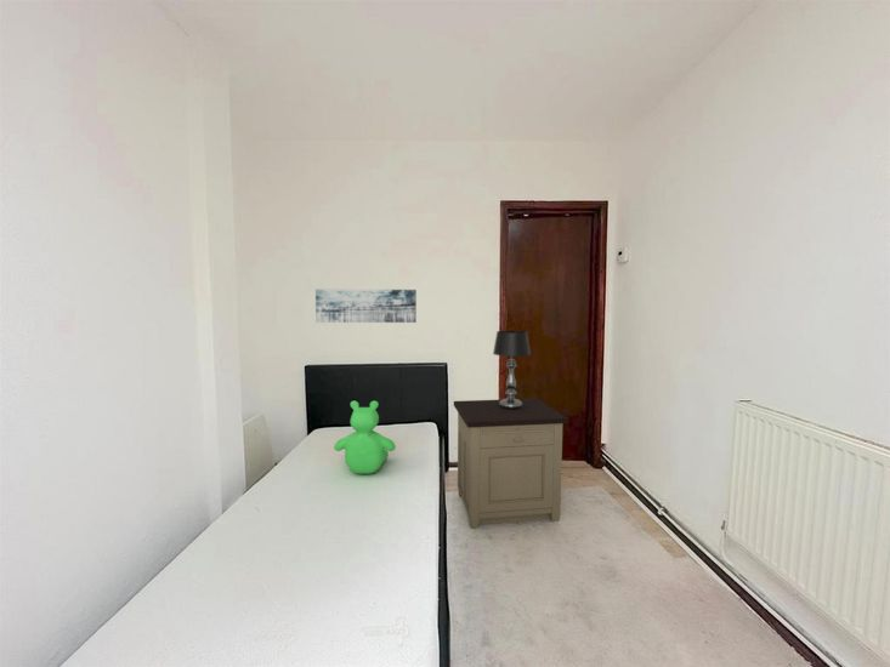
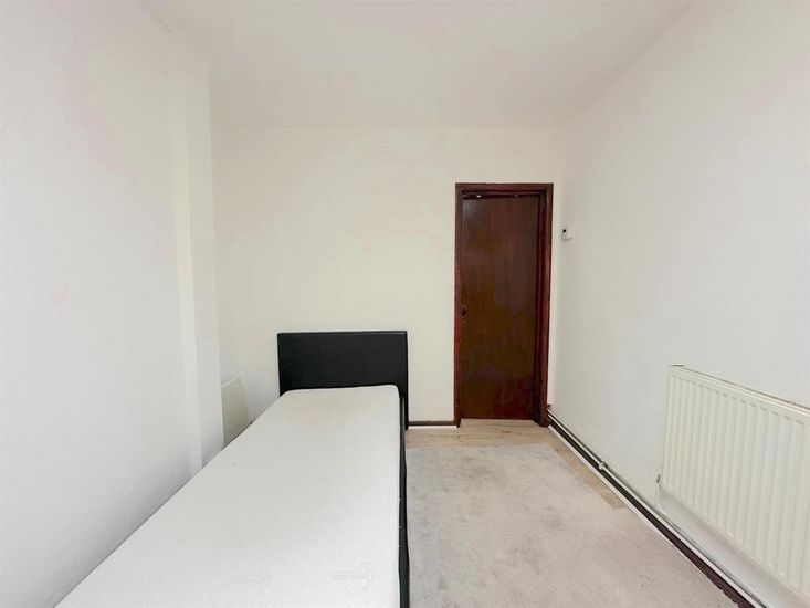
- teddy bear (367, 433)
- nightstand (505, 457)
- wall art (365, 306)
- table lamp (511, 369)
